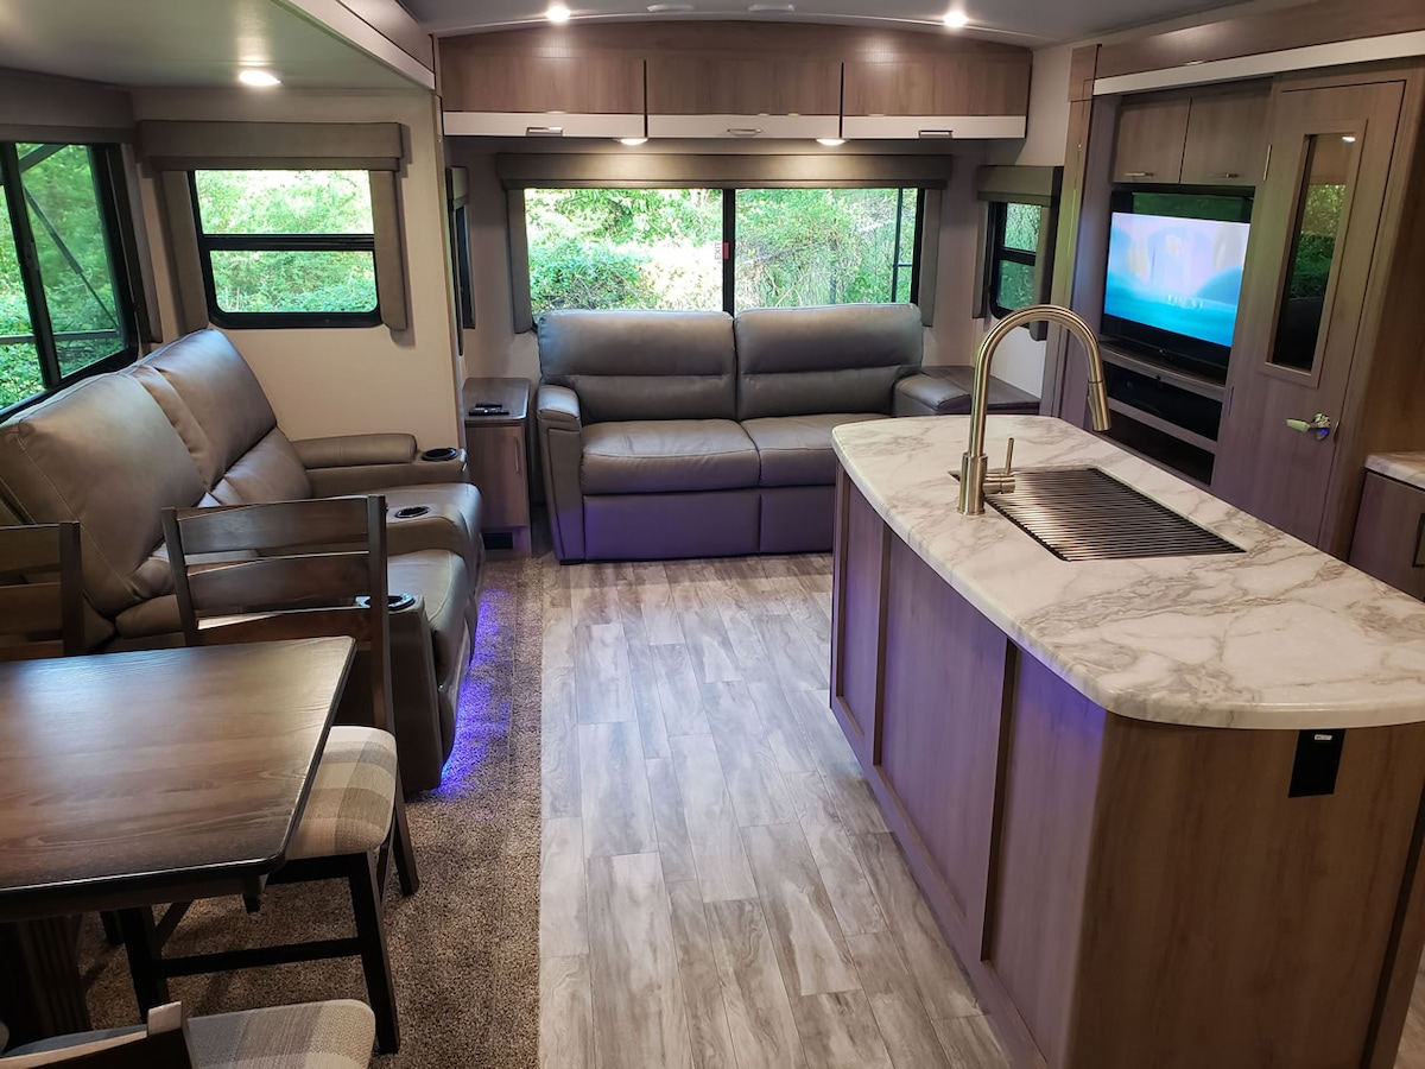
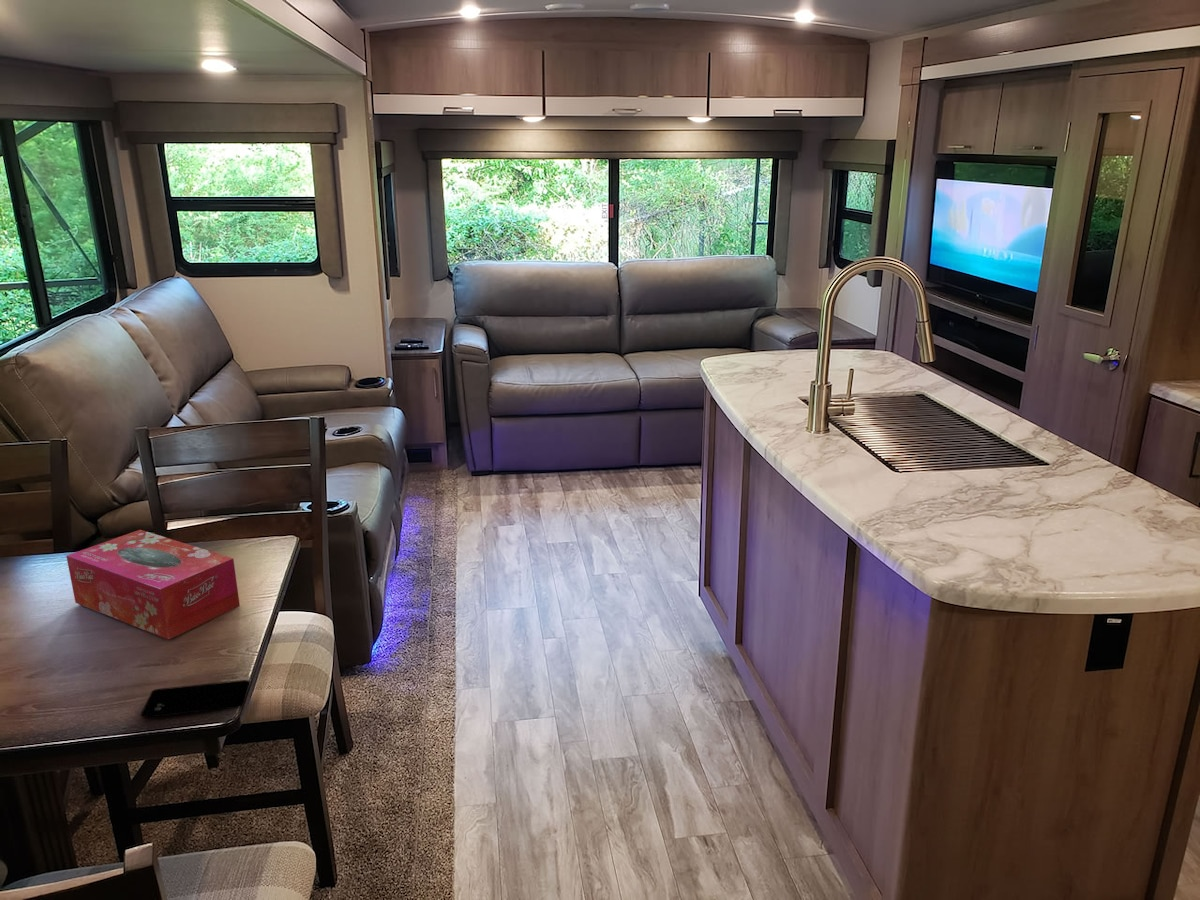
+ smartphone (197, 698)
+ tissue box (153, 580)
